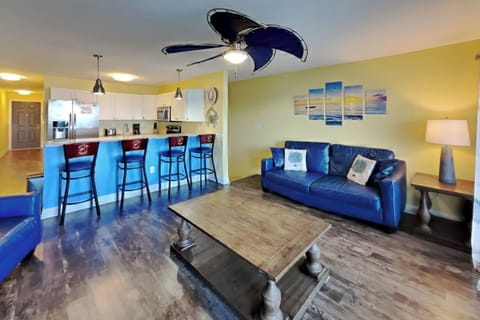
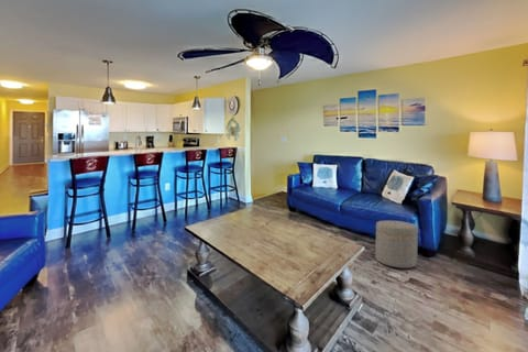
+ ottoman (395, 242)
